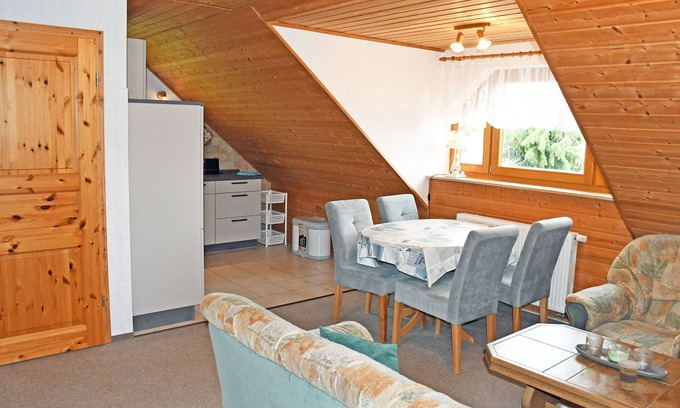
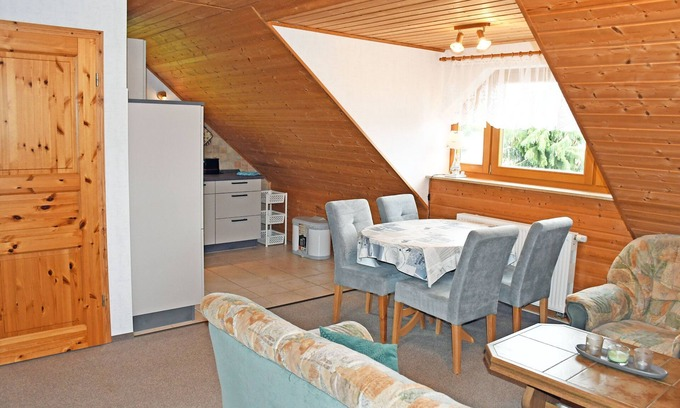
- coffee cup (628, 375)
